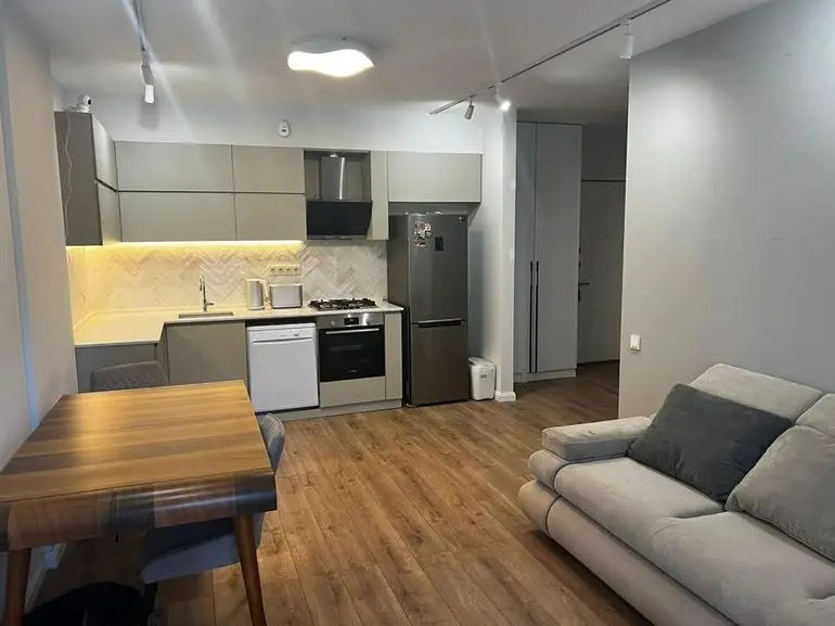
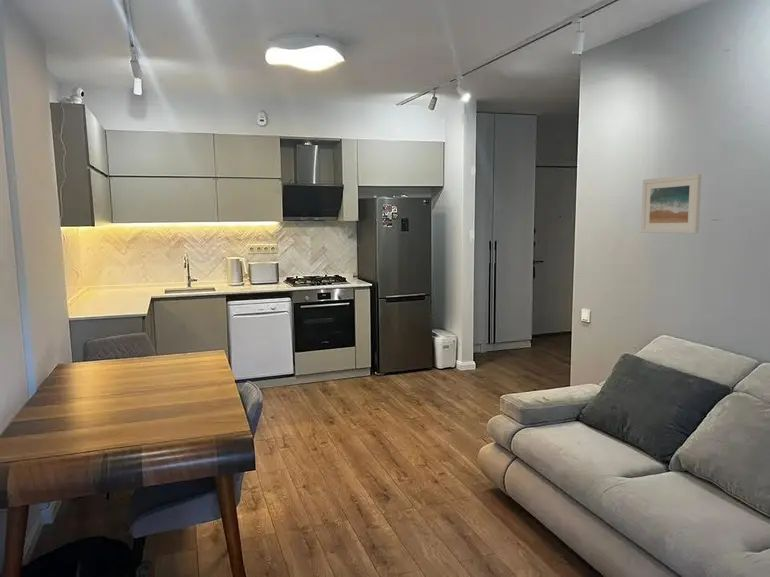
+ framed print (669, 205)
